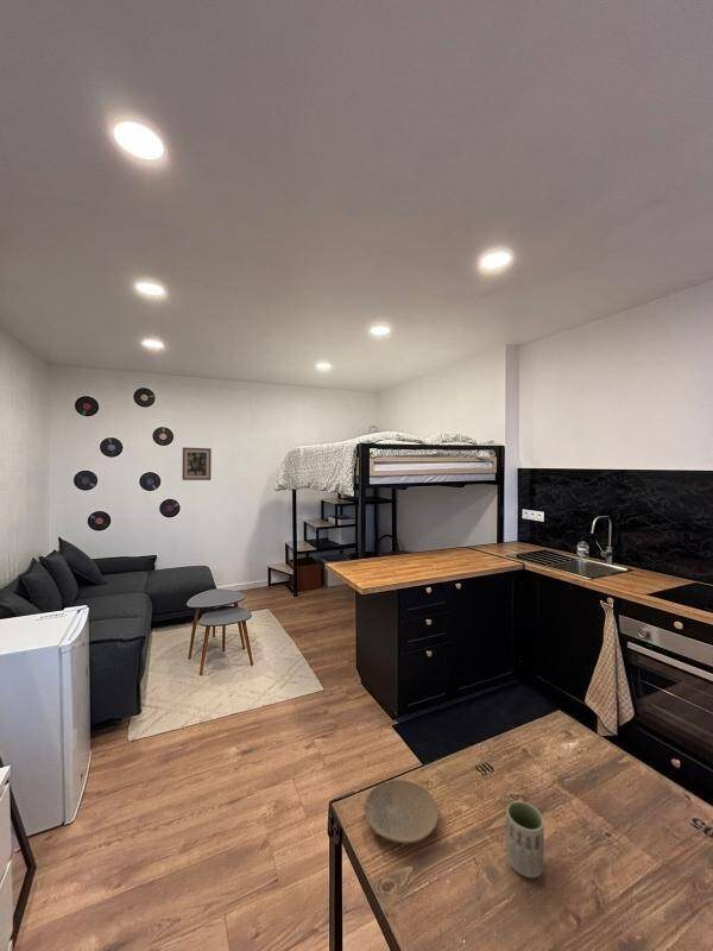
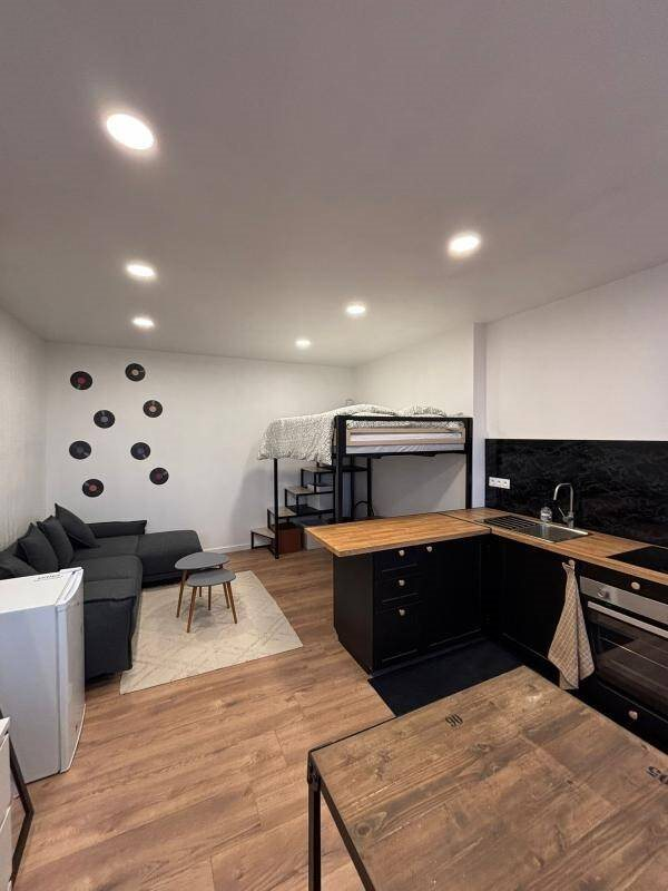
- plate (400, 813)
- cup (524, 839)
- wall art (196, 464)
